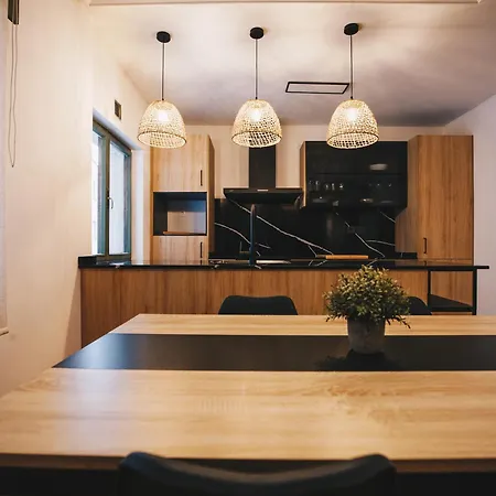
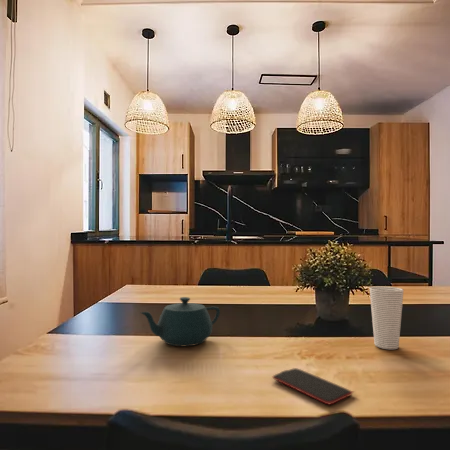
+ teapot (182, 319)
+ cup (386, 317)
+ smartphone (310, 384)
